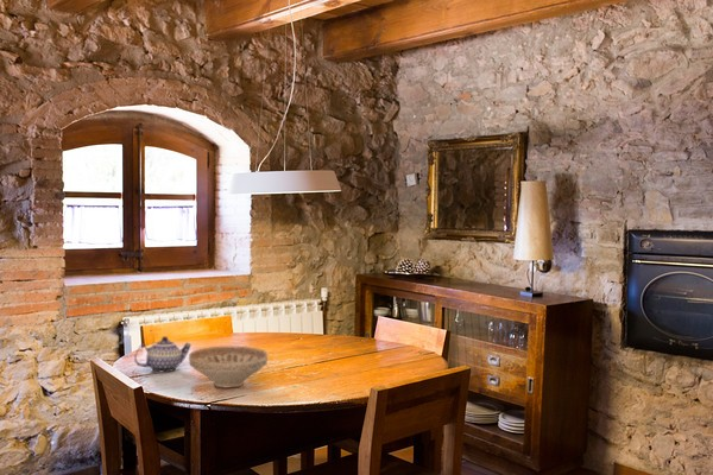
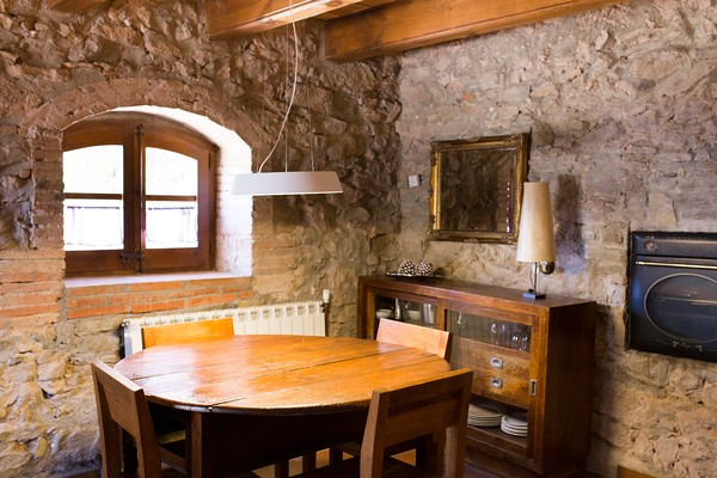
- teapot (163, 353)
- decorative bowl (228, 368)
